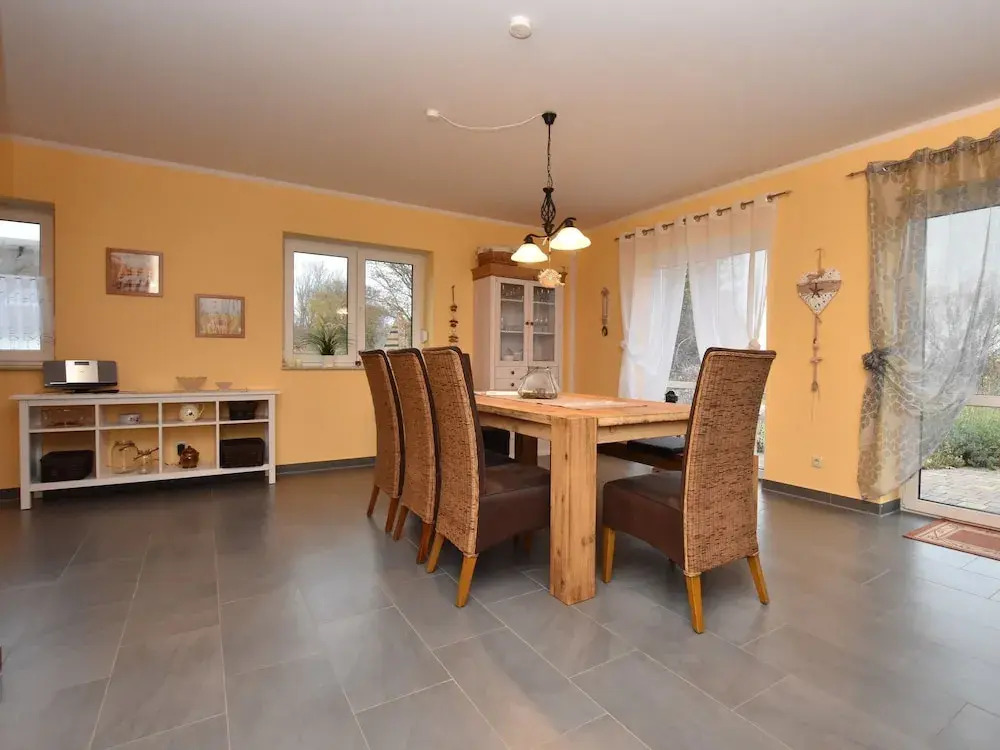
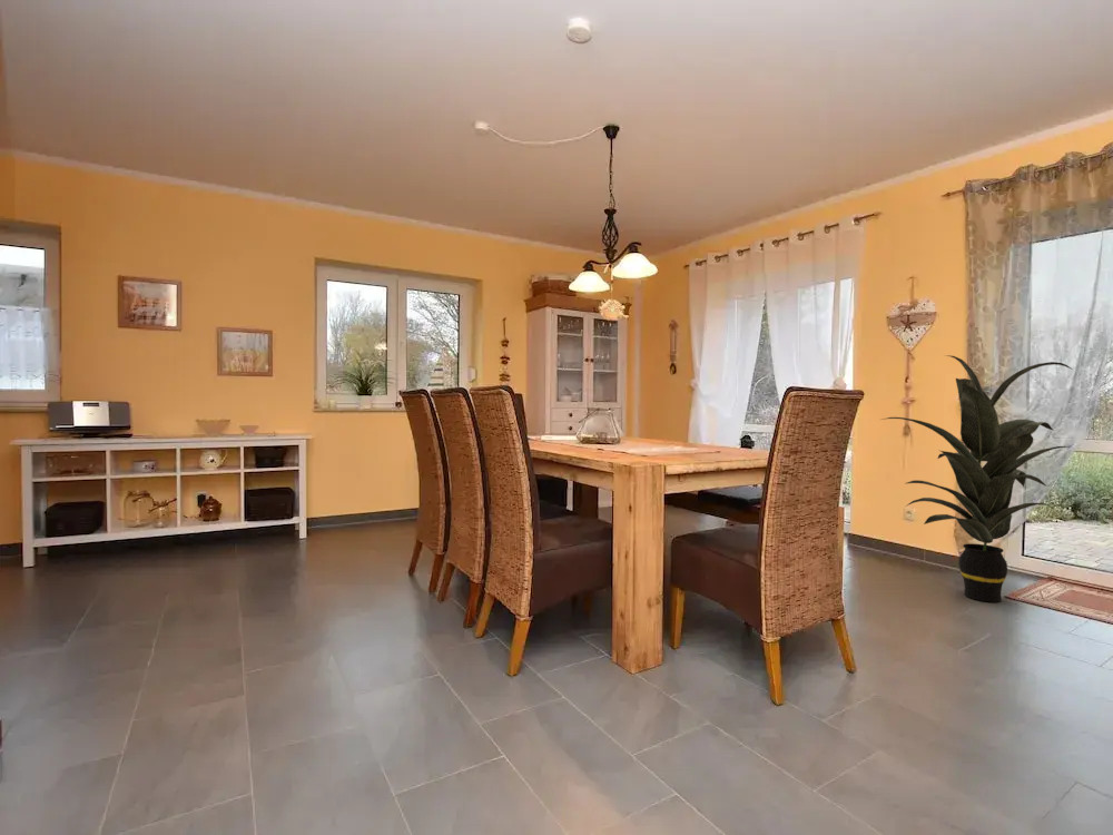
+ indoor plant (976, 473)
